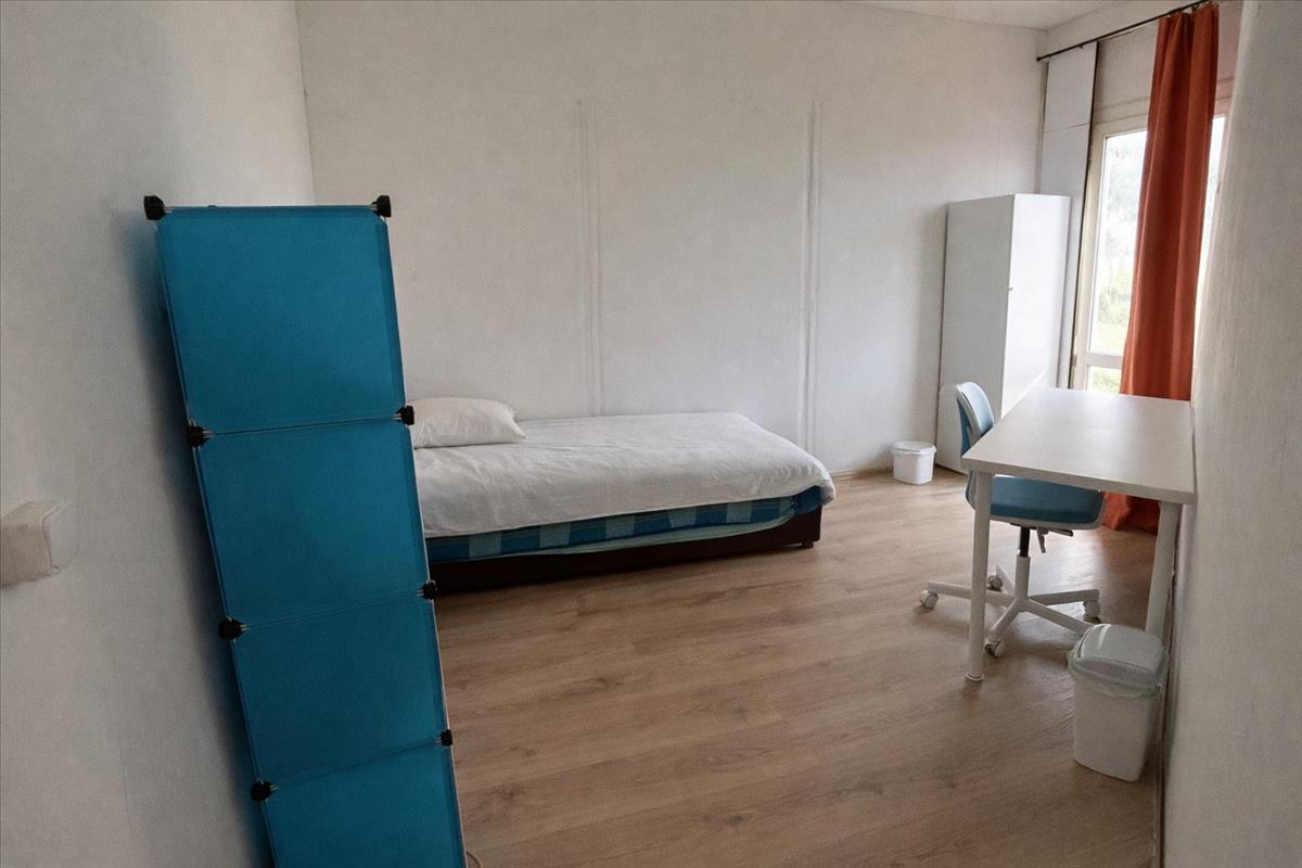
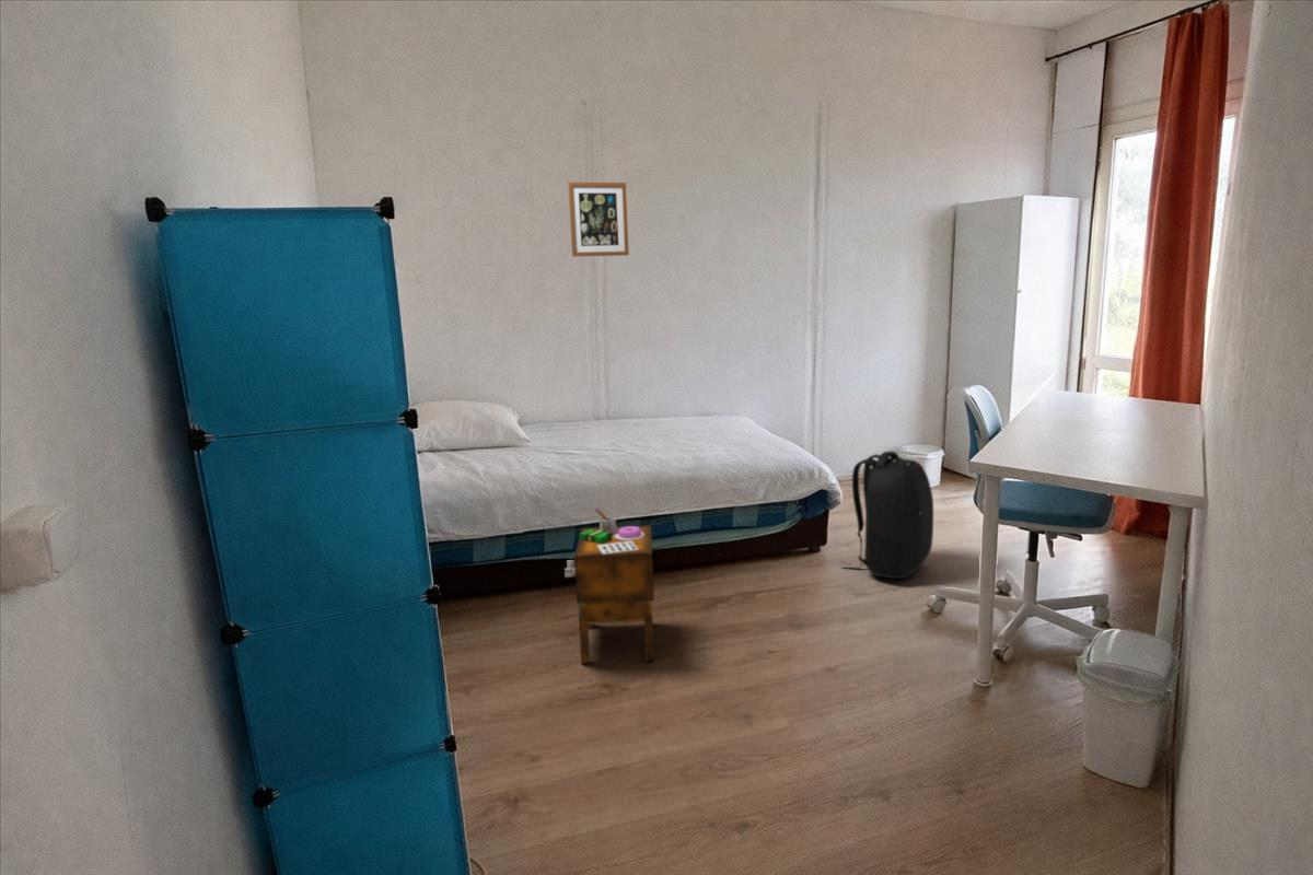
+ nightstand (616, 579)
+ backpack (887, 511)
+ wall art (599, 219)
